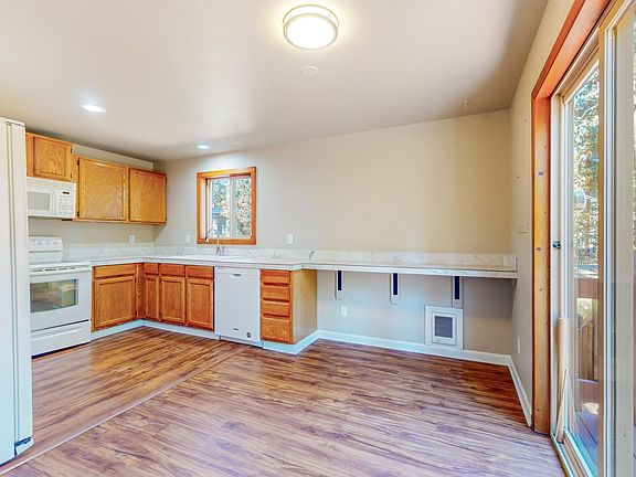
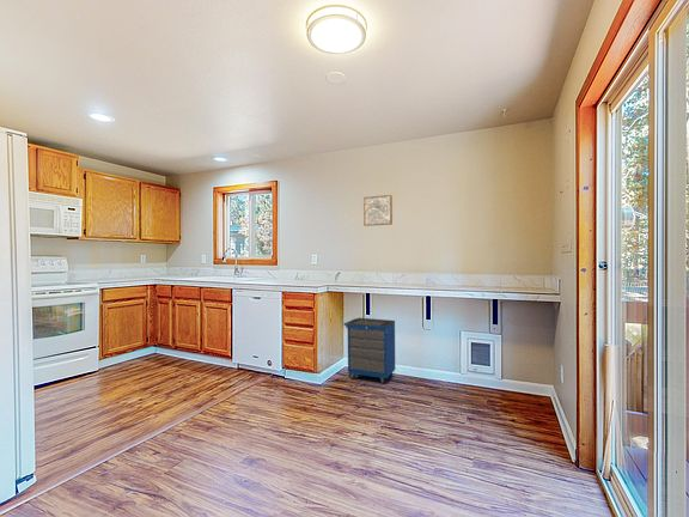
+ wall art (377, 211)
+ cabinet (370, 349)
